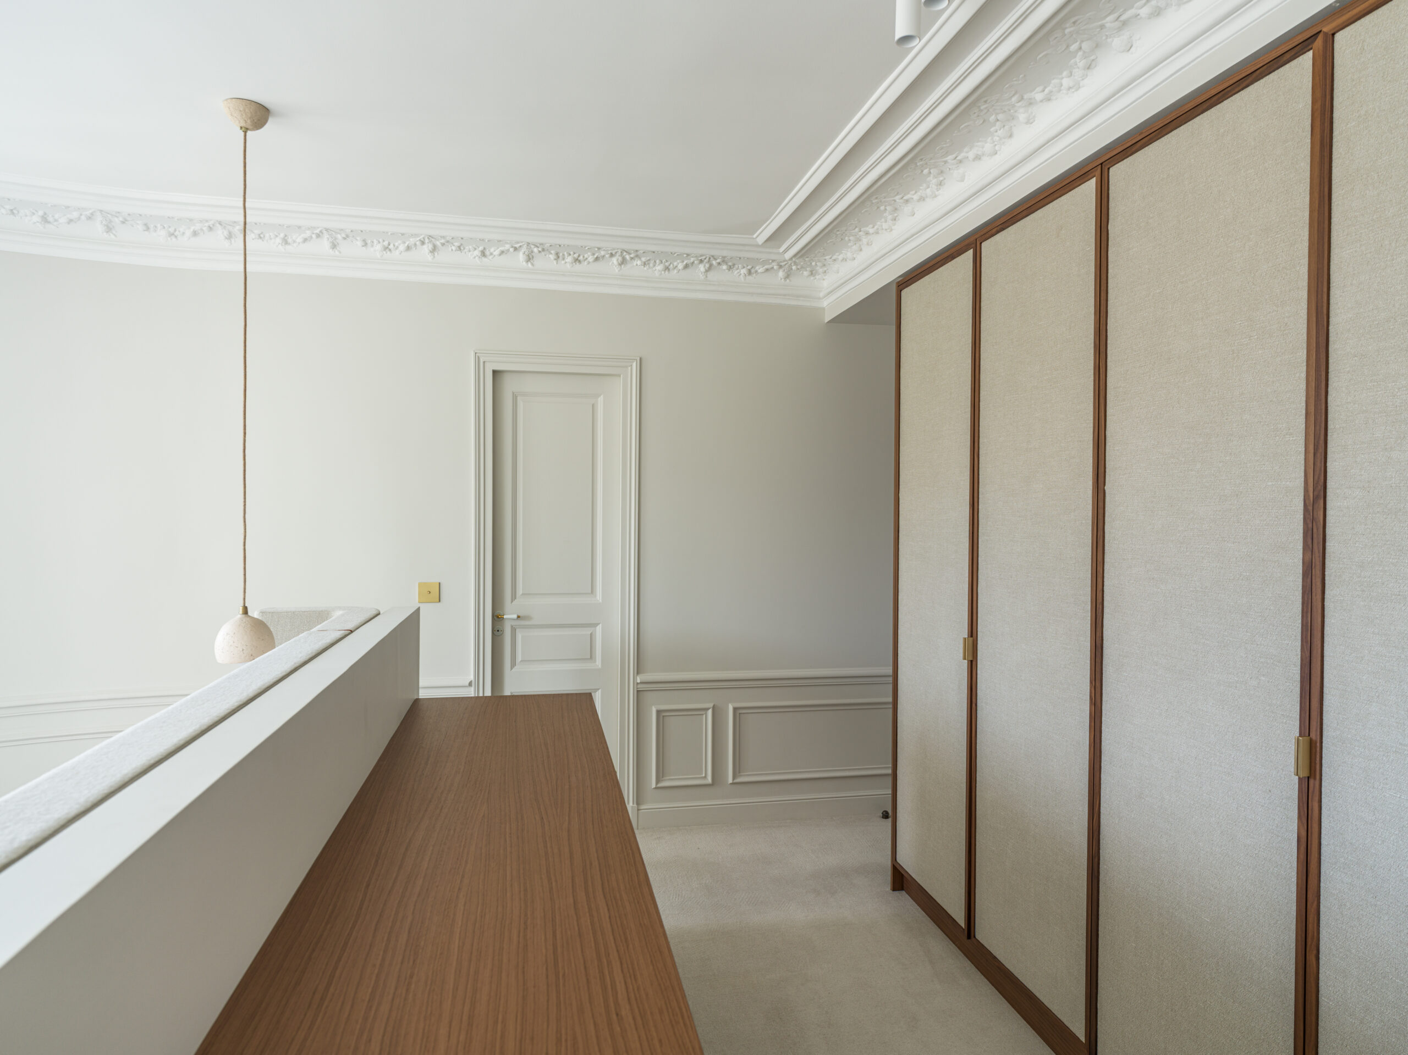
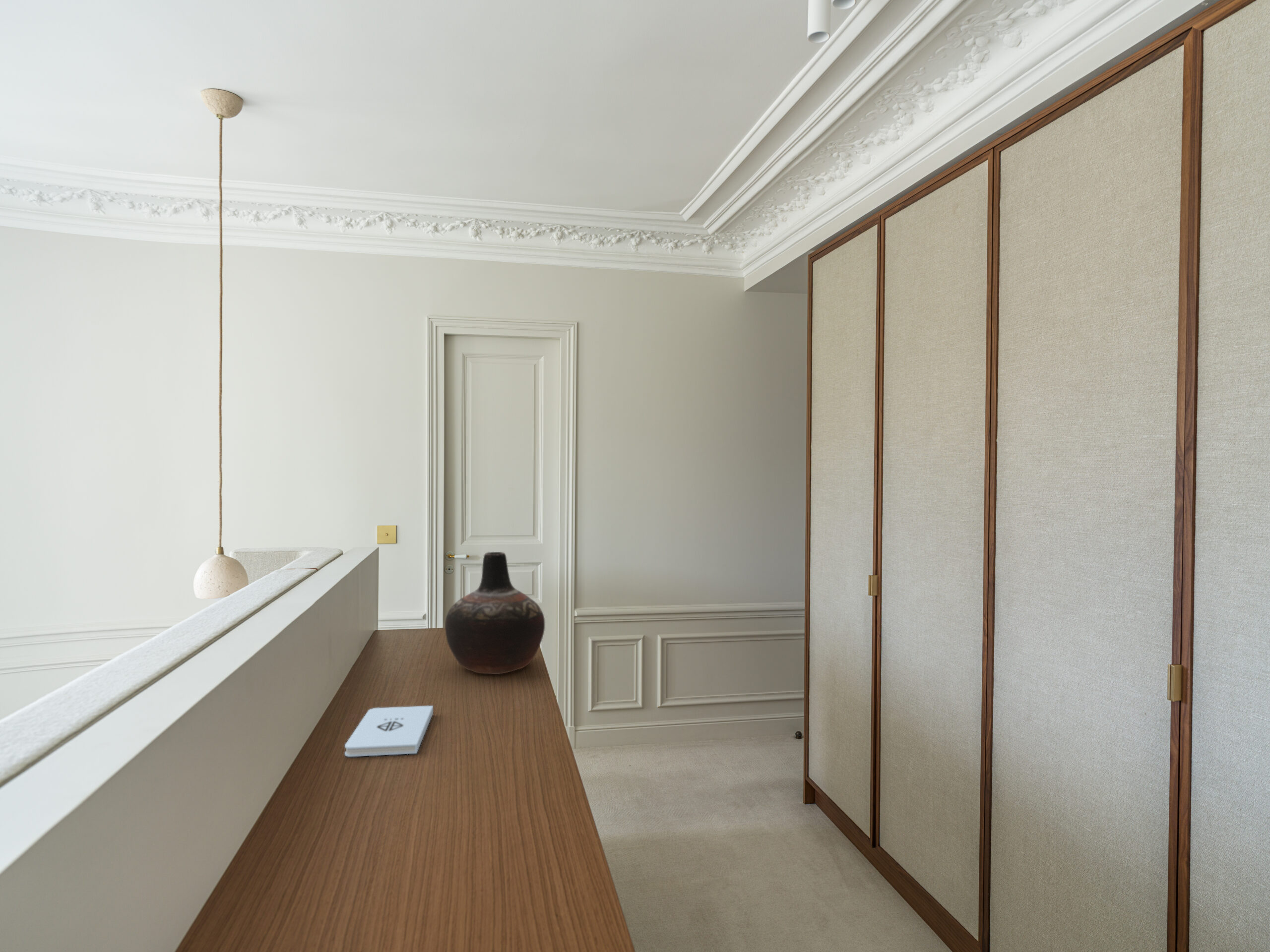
+ notepad (391, 729)
+ vase (496, 610)
